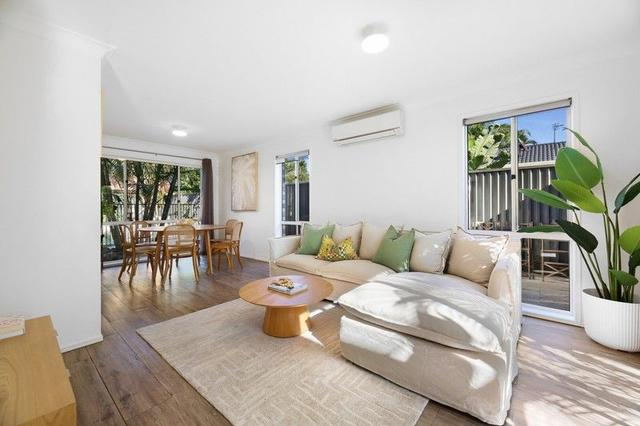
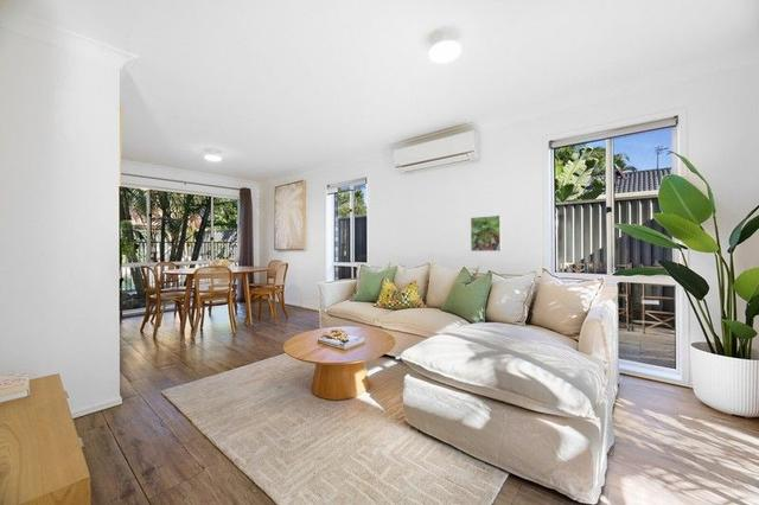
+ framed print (485, 234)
